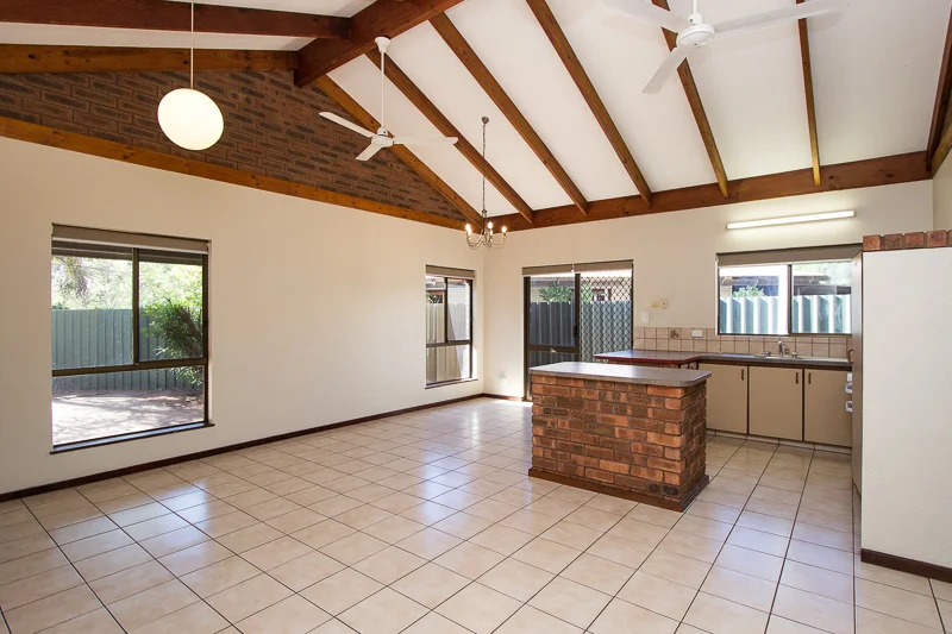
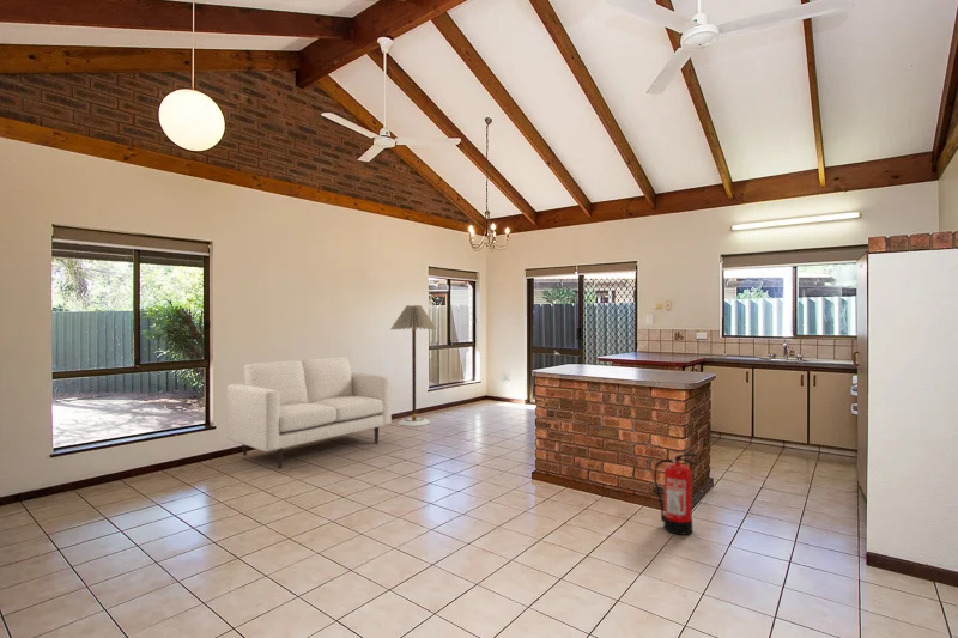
+ fire extinguisher (674, 490)
+ floor lamp (413, 363)
+ sofa (315, 405)
